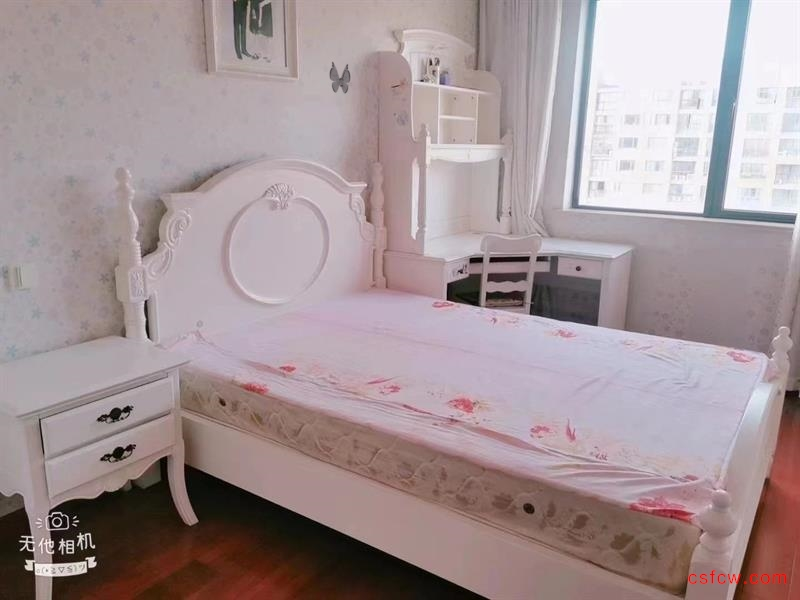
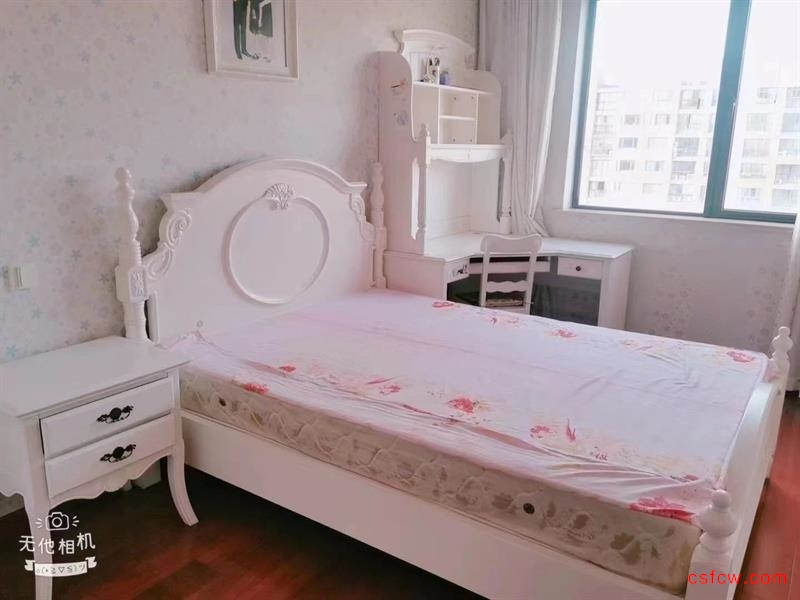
- decorative butterfly (342, 77)
